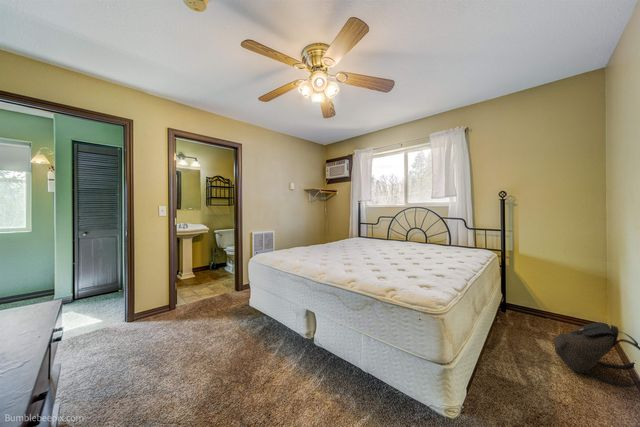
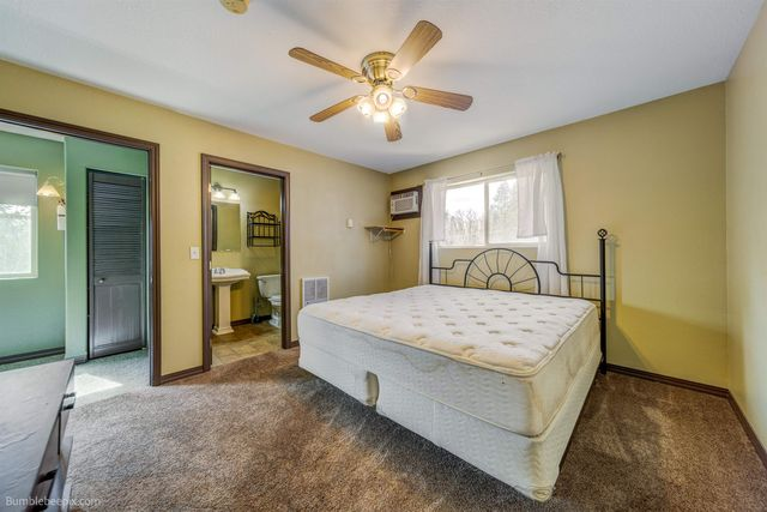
- backpack (596, 347)
